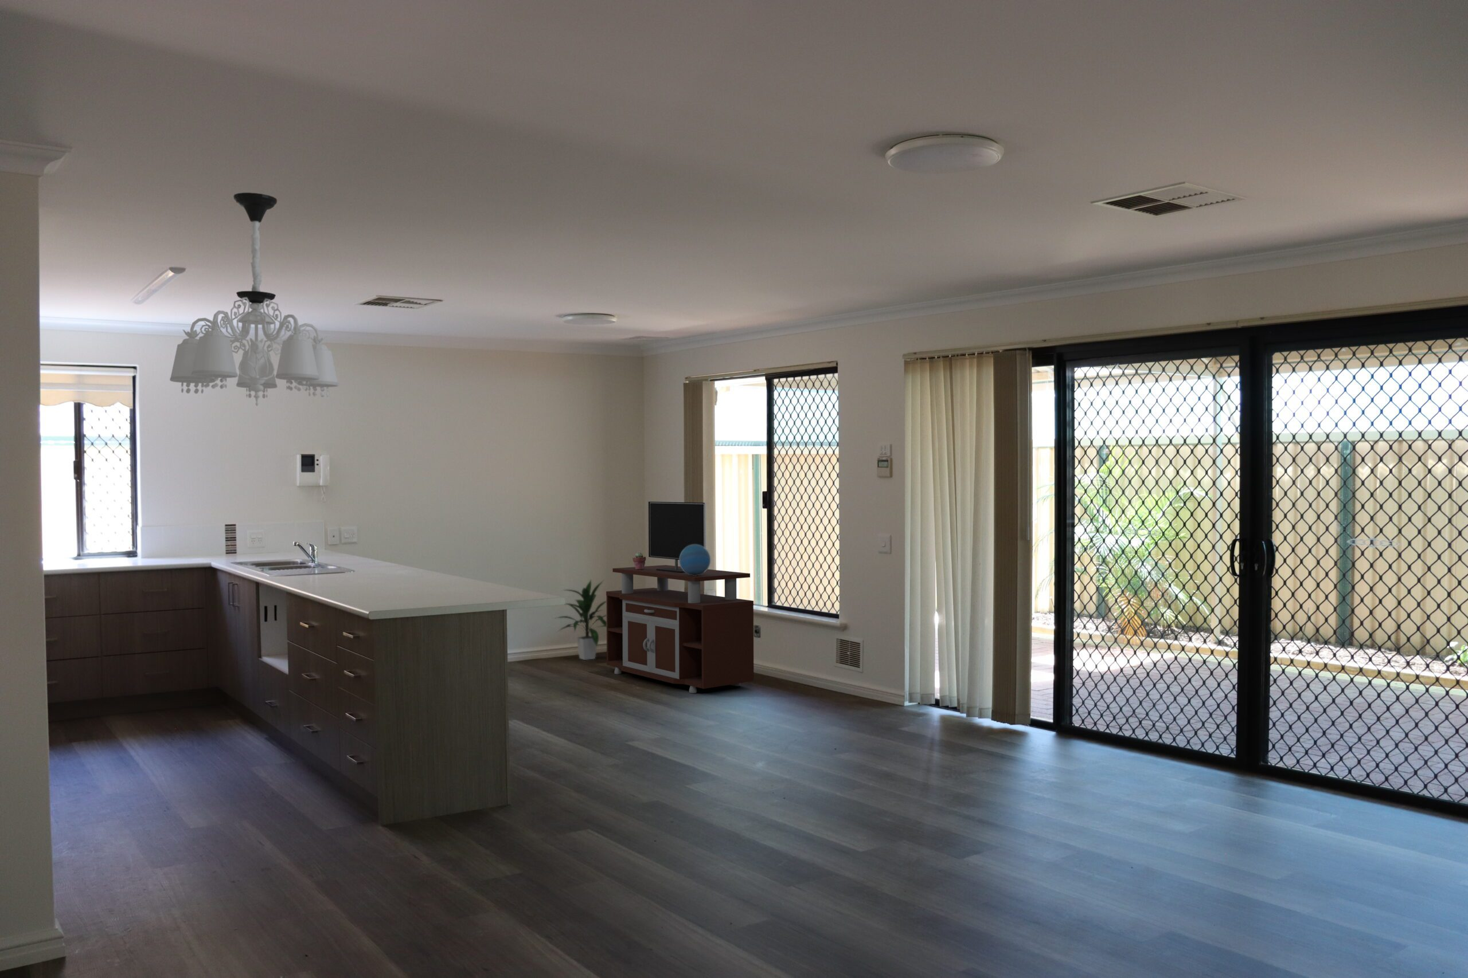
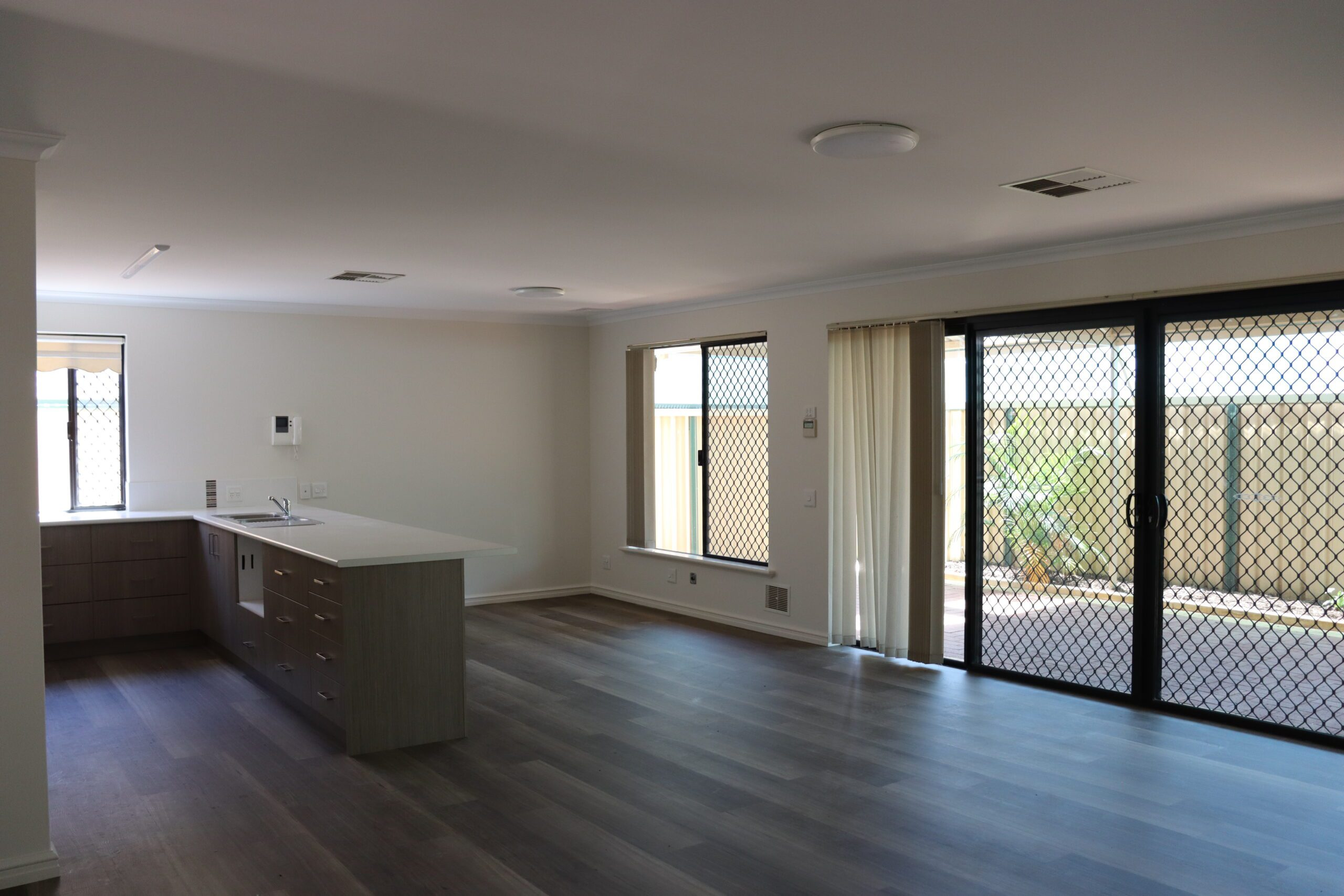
- tv stand (675, 591)
- indoor plant (587, 619)
- chandelier (256, 302)
- potted succulent (639, 560)
- decorative orb (695, 559)
